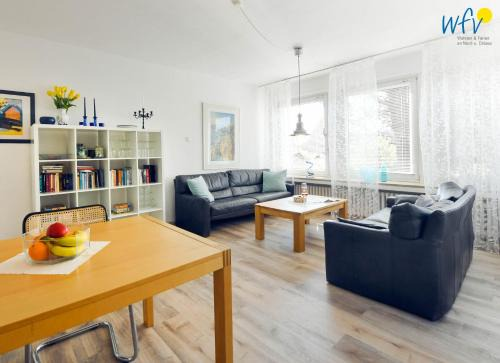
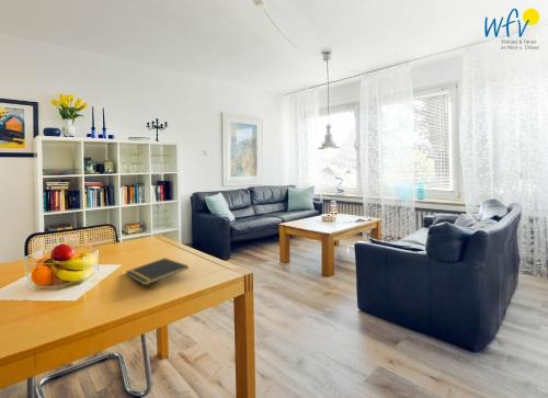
+ notepad (156, 270)
